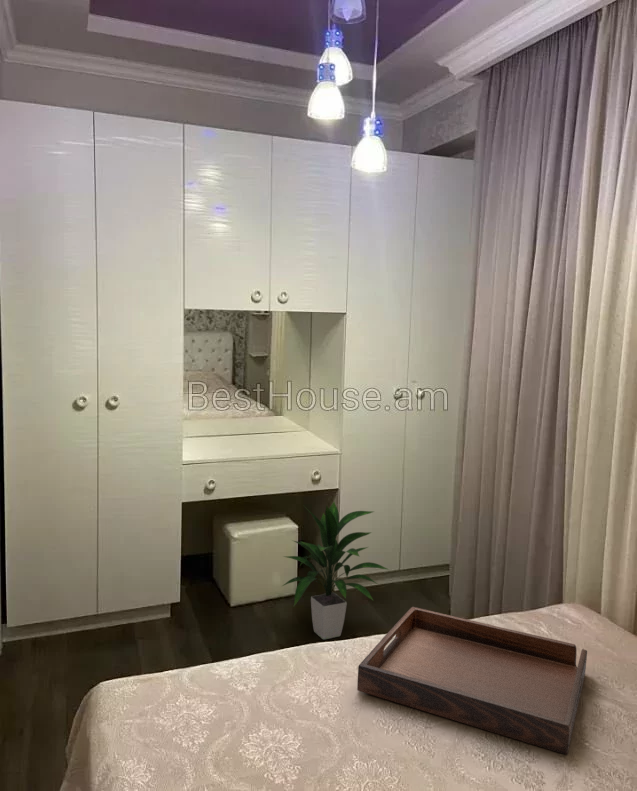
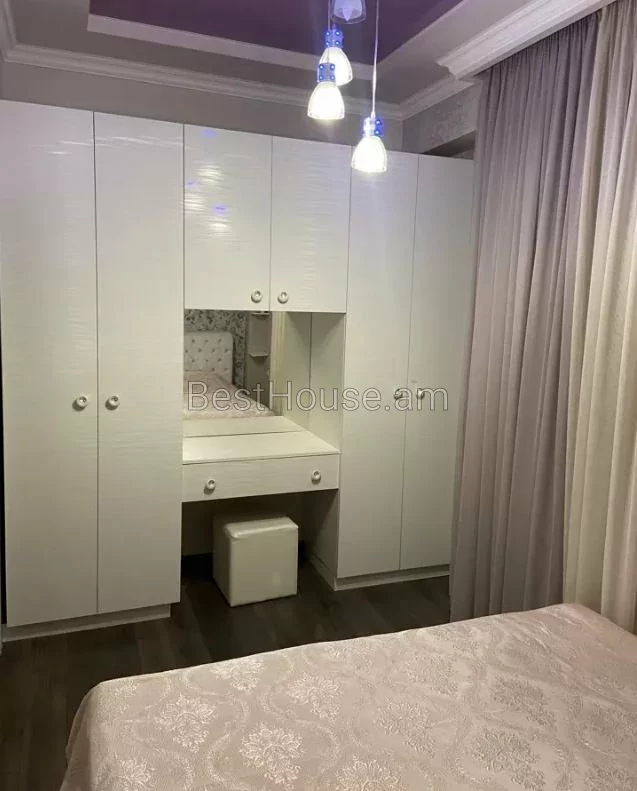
- indoor plant (330, 566)
- serving tray (477, 668)
